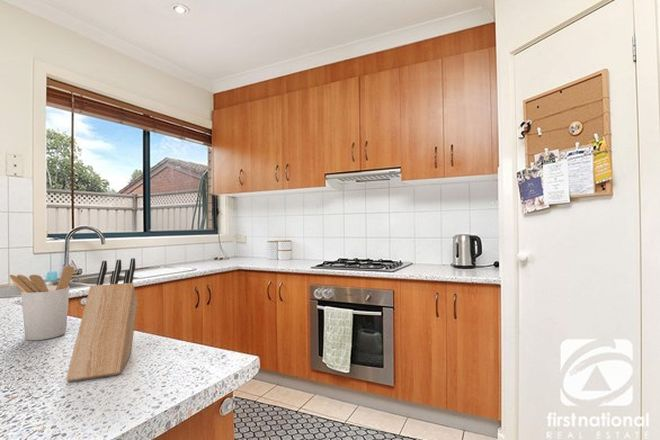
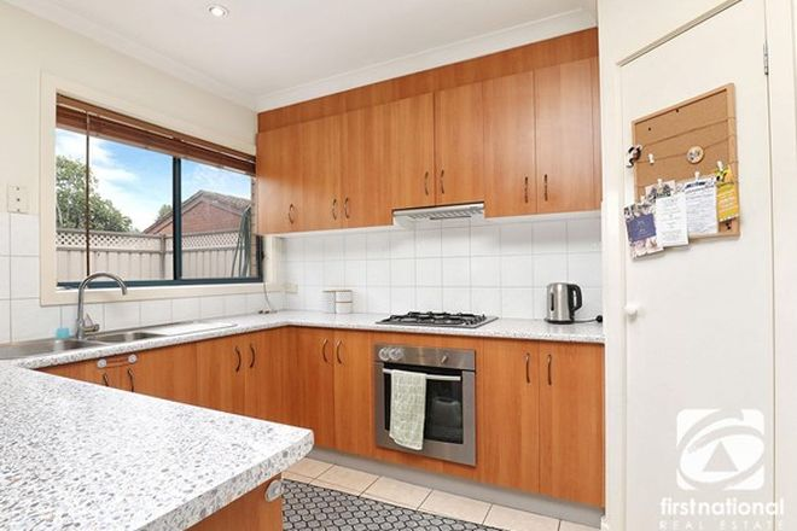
- knife block (109, 309)
- utensil holder (40, 302)
